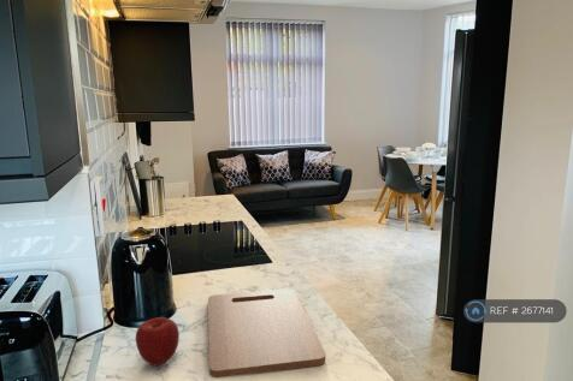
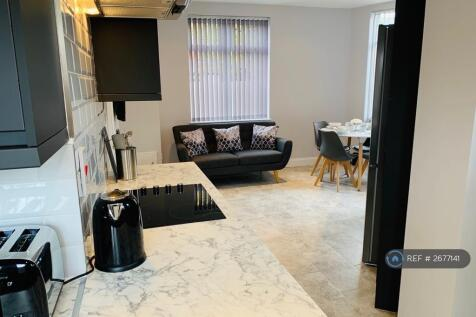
- apple (158, 340)
- cutting board (259, 325)
